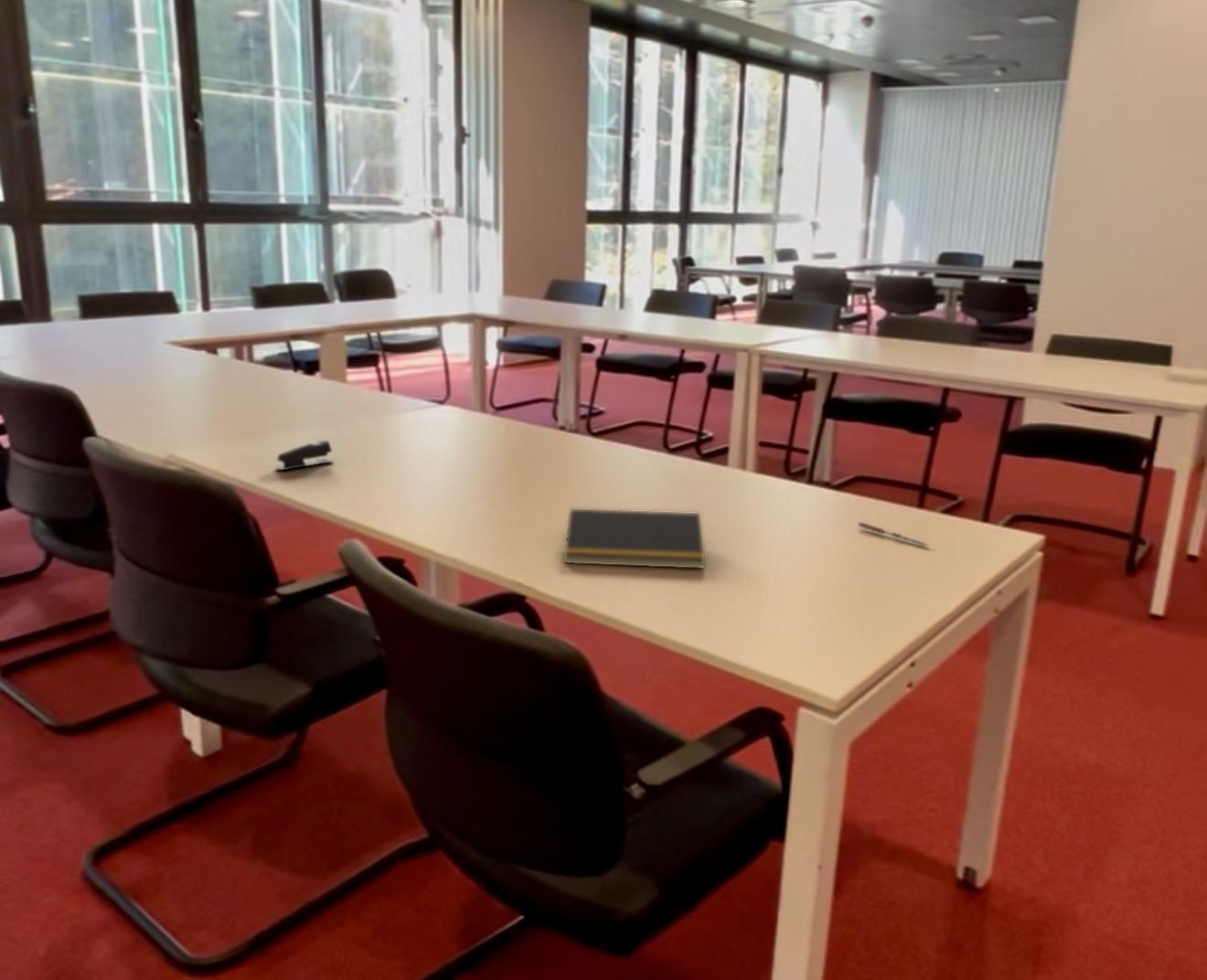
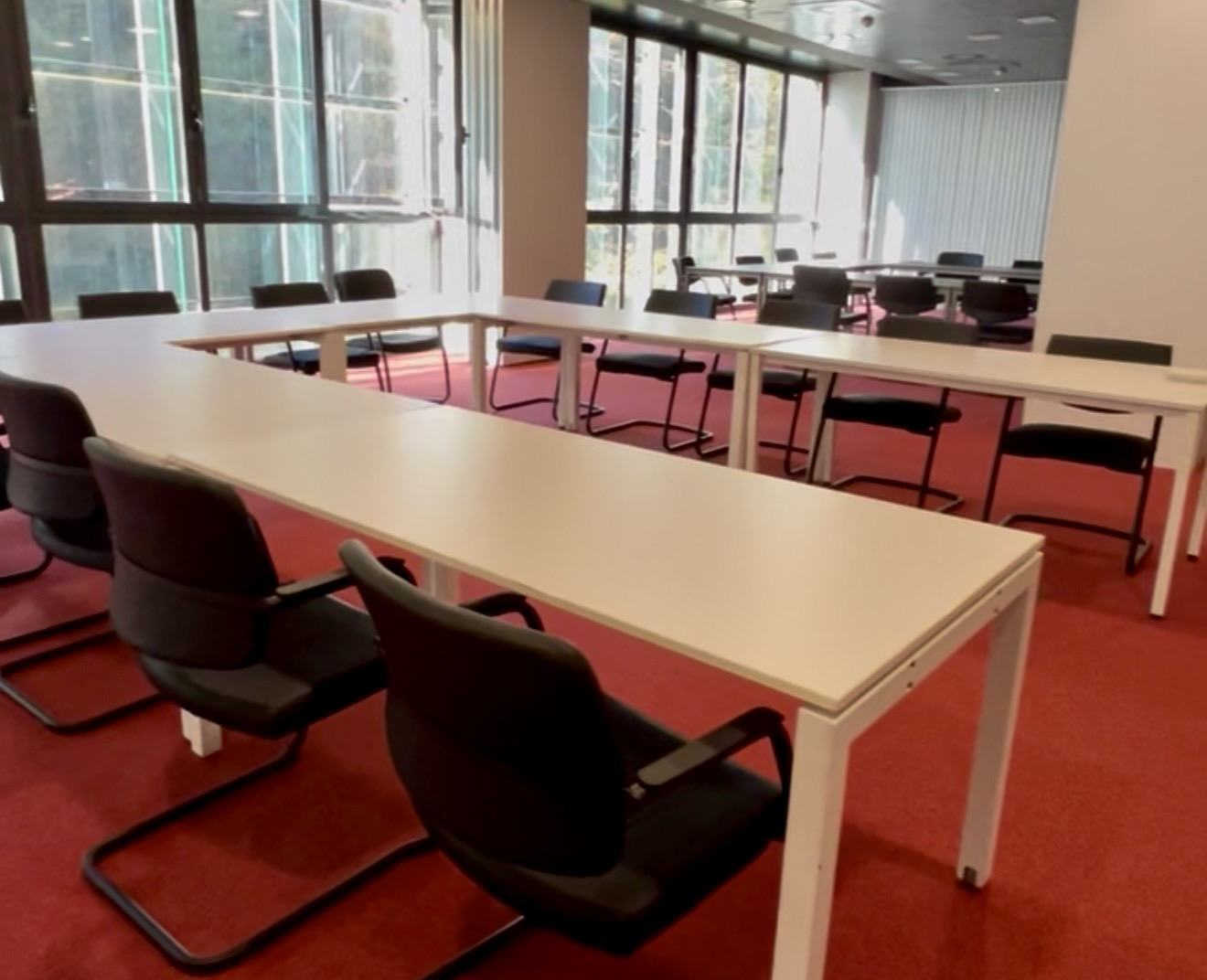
- pen (892, 533)
- stapler (304, 454)
- notepad (635, 537)
